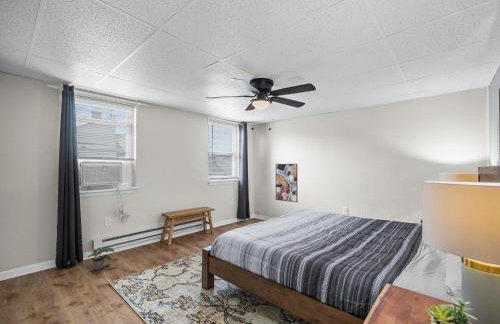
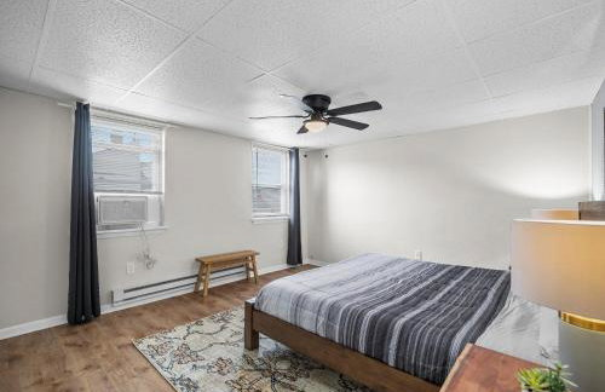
- potted plant (100, 258)
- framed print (286, 182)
